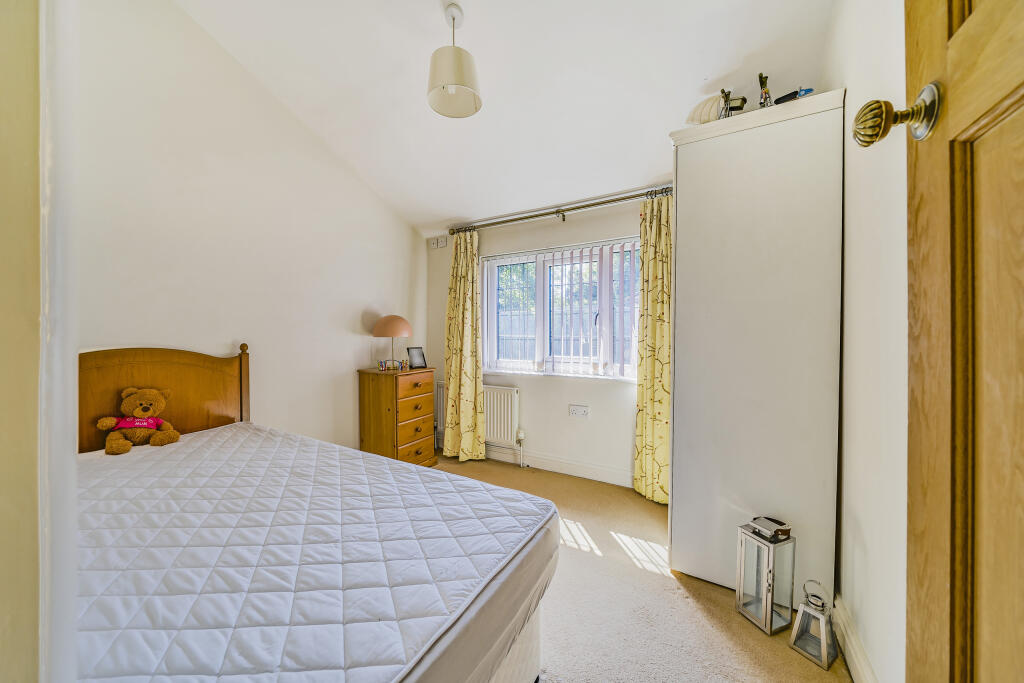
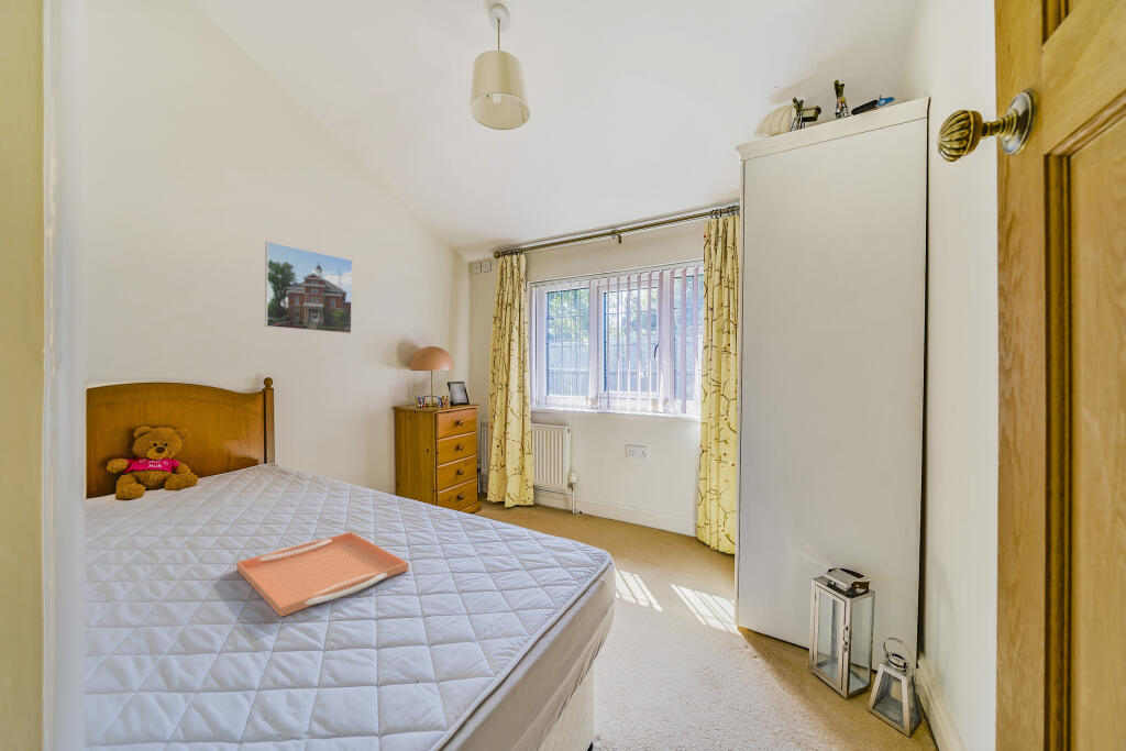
+ serving tray (322, 565)
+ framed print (311, 290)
